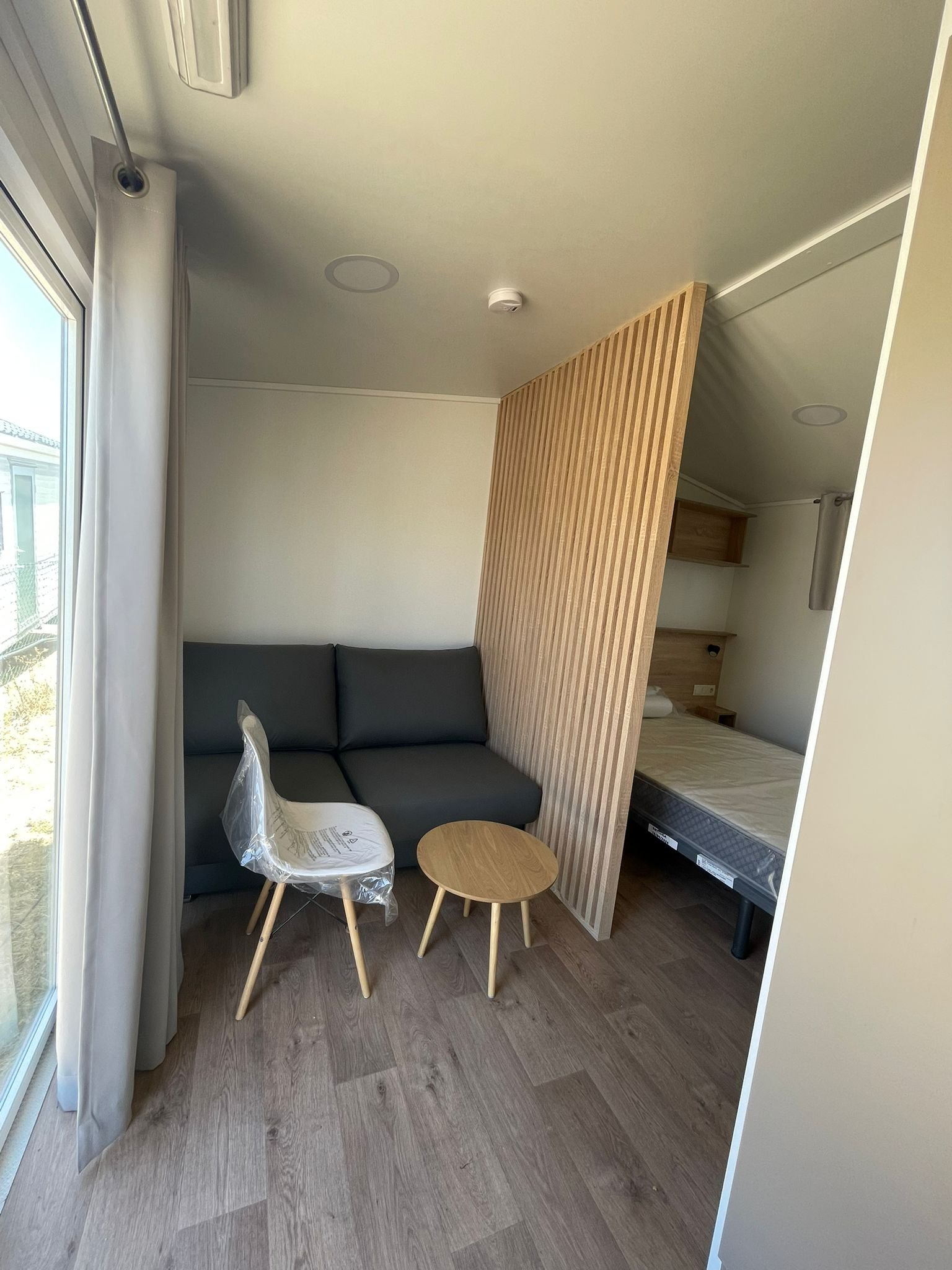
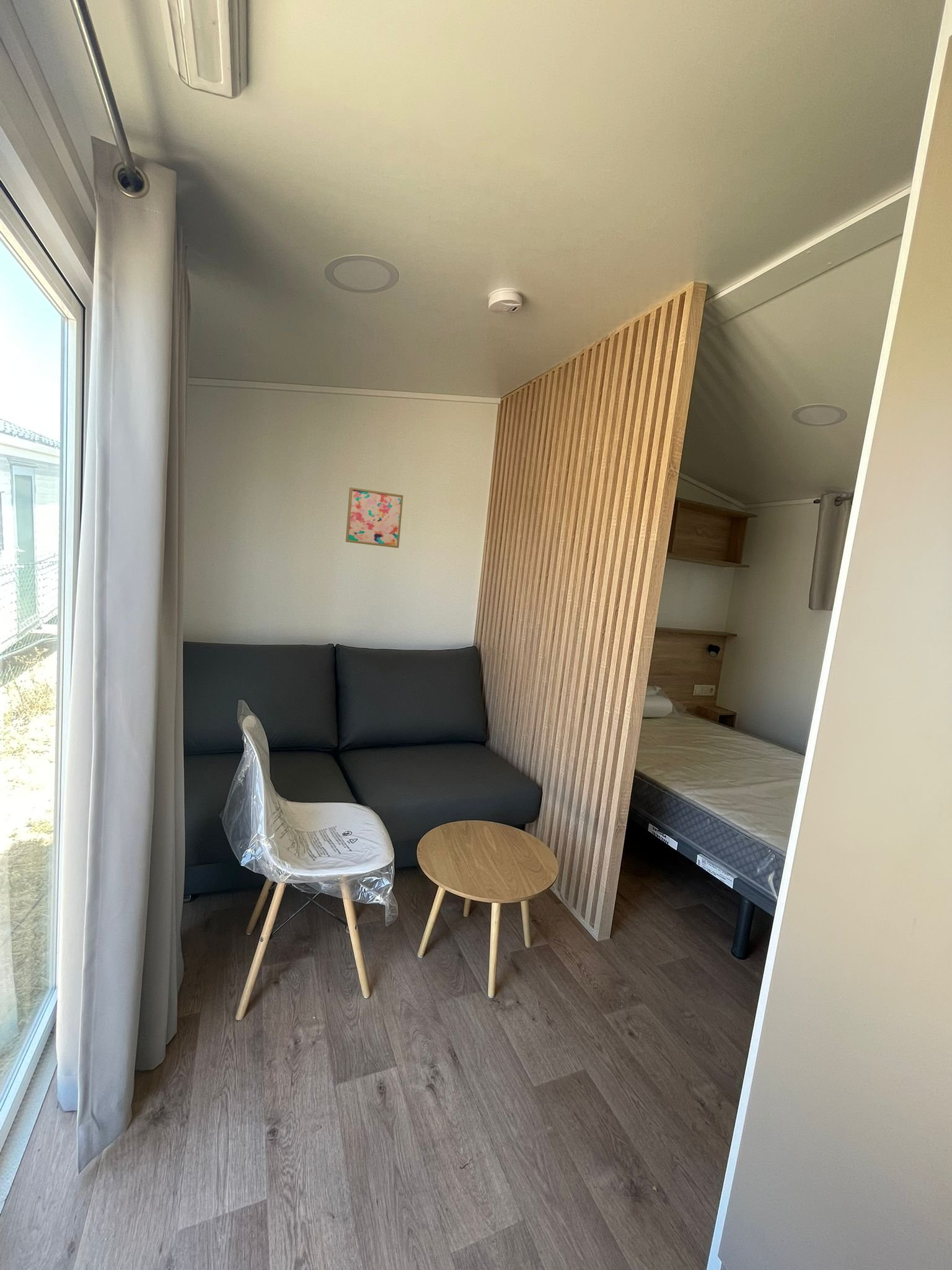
+ wall art (374, 518)
